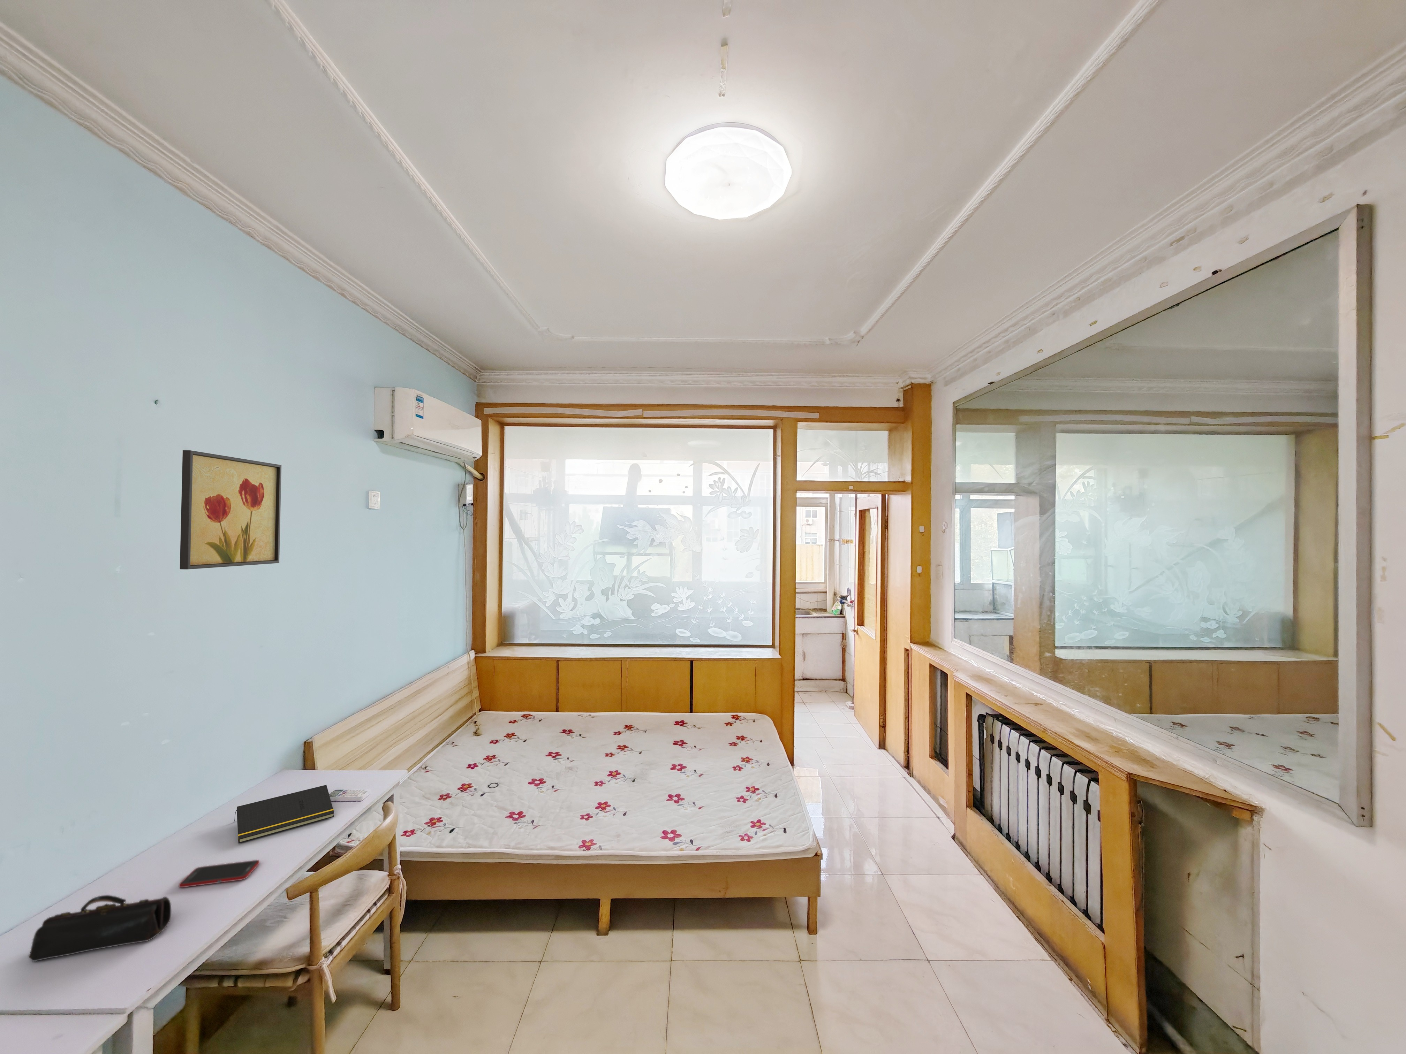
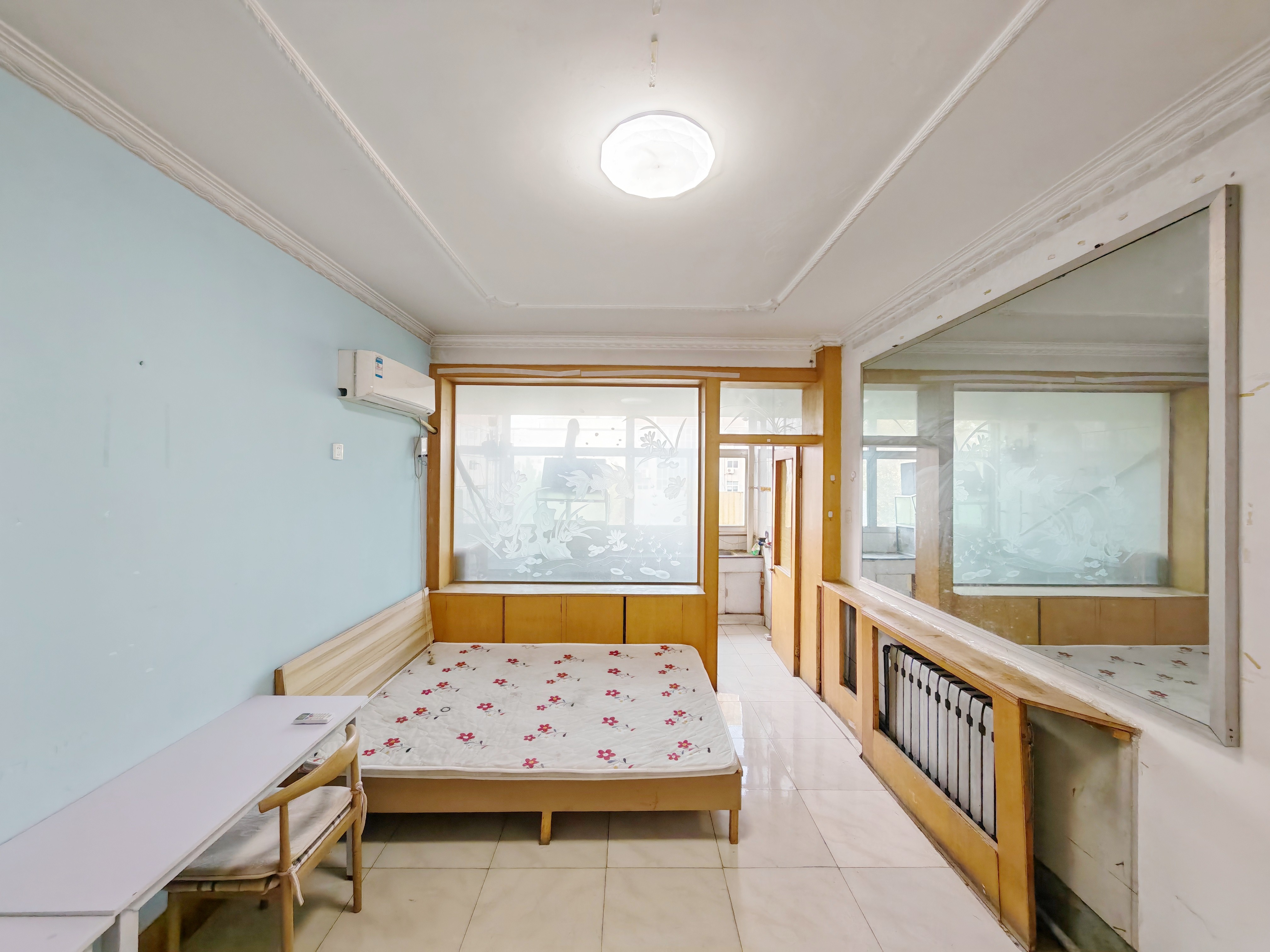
- wall art (234, 512)
- cell phone (220, 874)
- pencil case (104, 918)
- notepad (286, 812)
